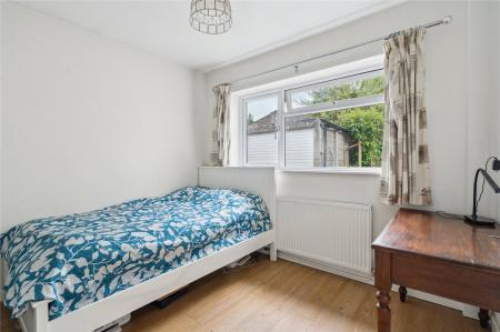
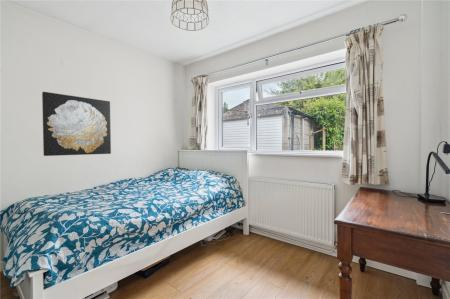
+ wall art (79, 126)
